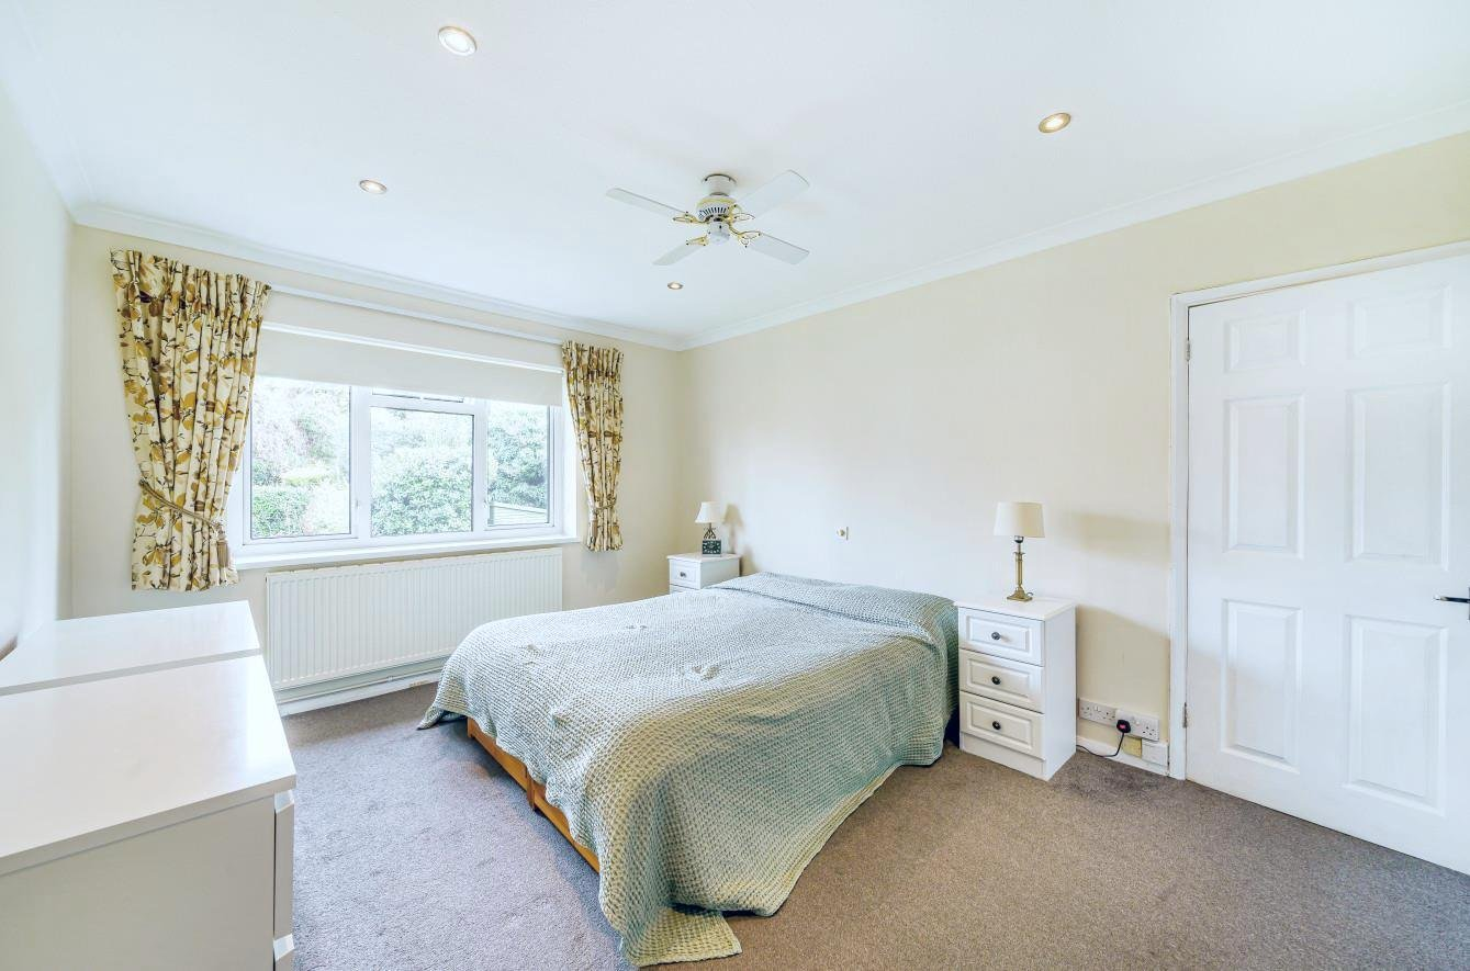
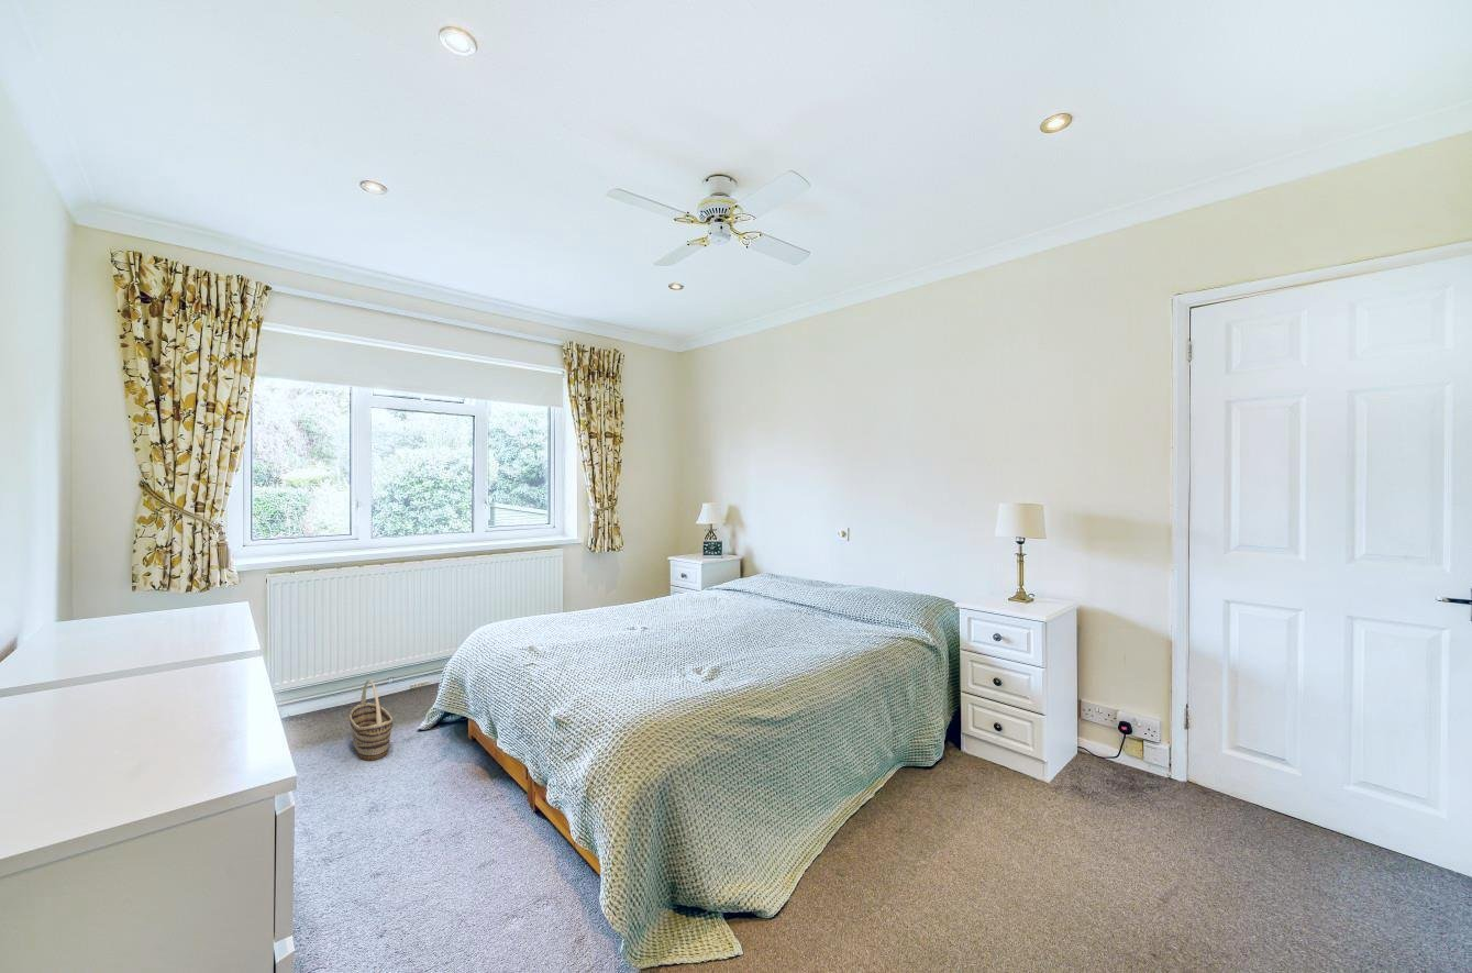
+ basket (370, 715)
